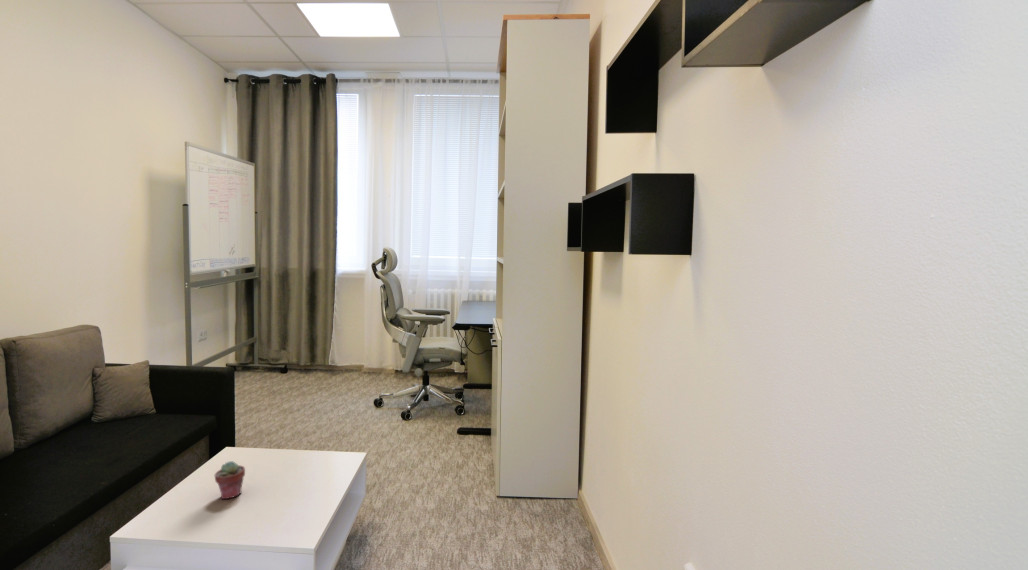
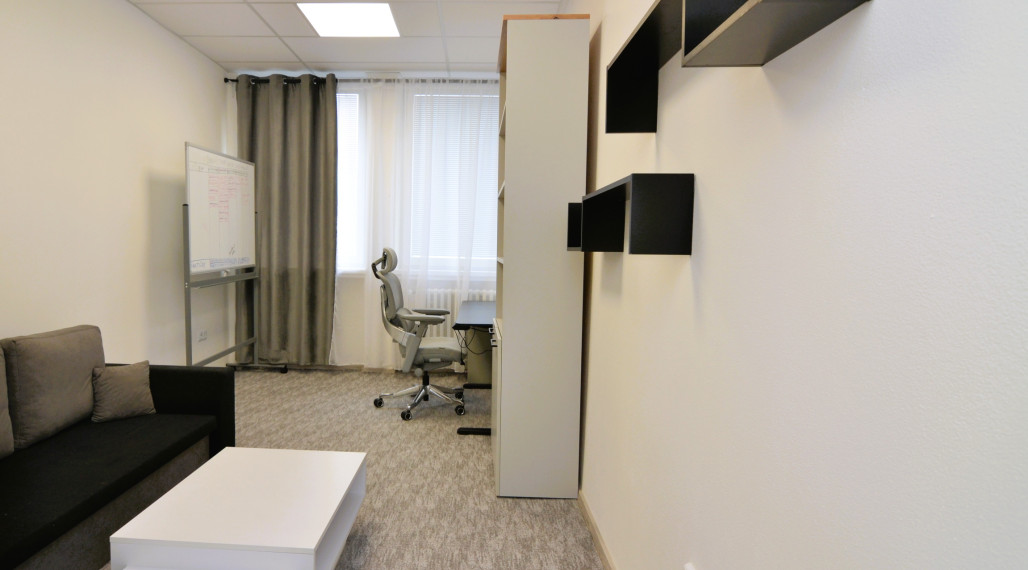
- potted succulent (230, 477)
